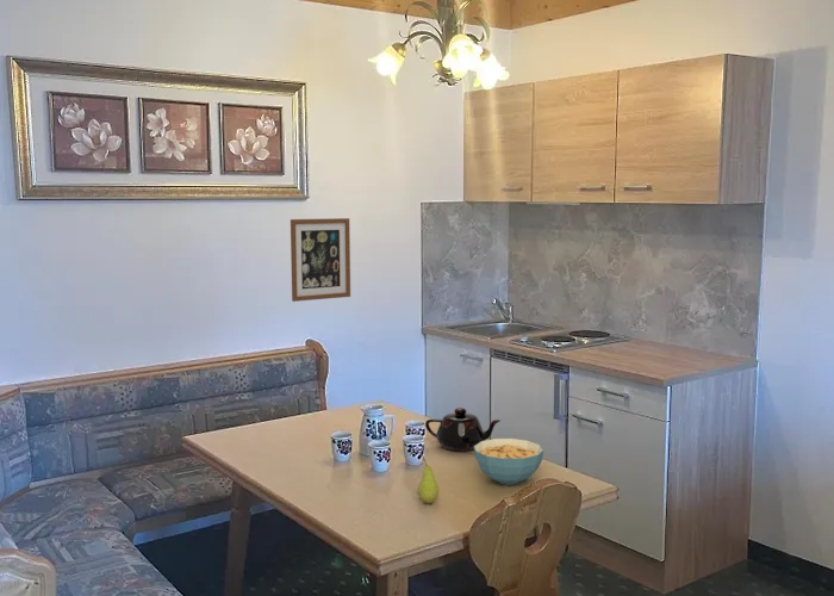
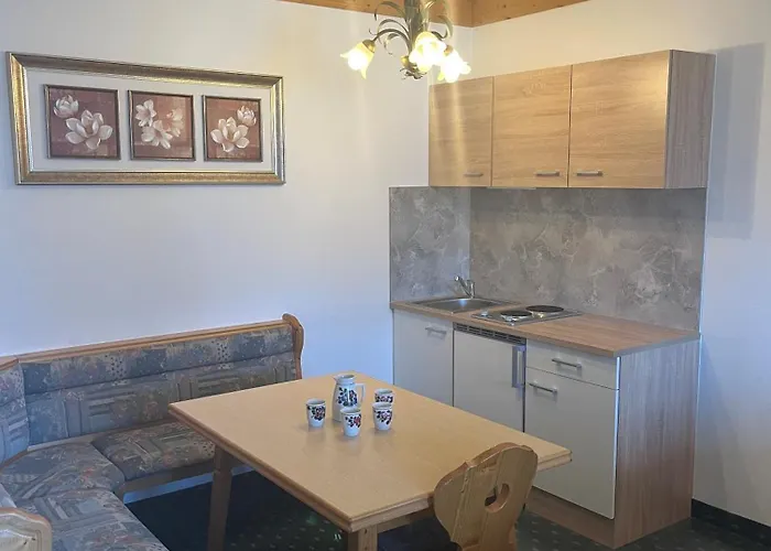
- cereal bowl (508, 464)
- wall art (320, 259)
- teapot (462, 427)
- fruit (428, 480)
